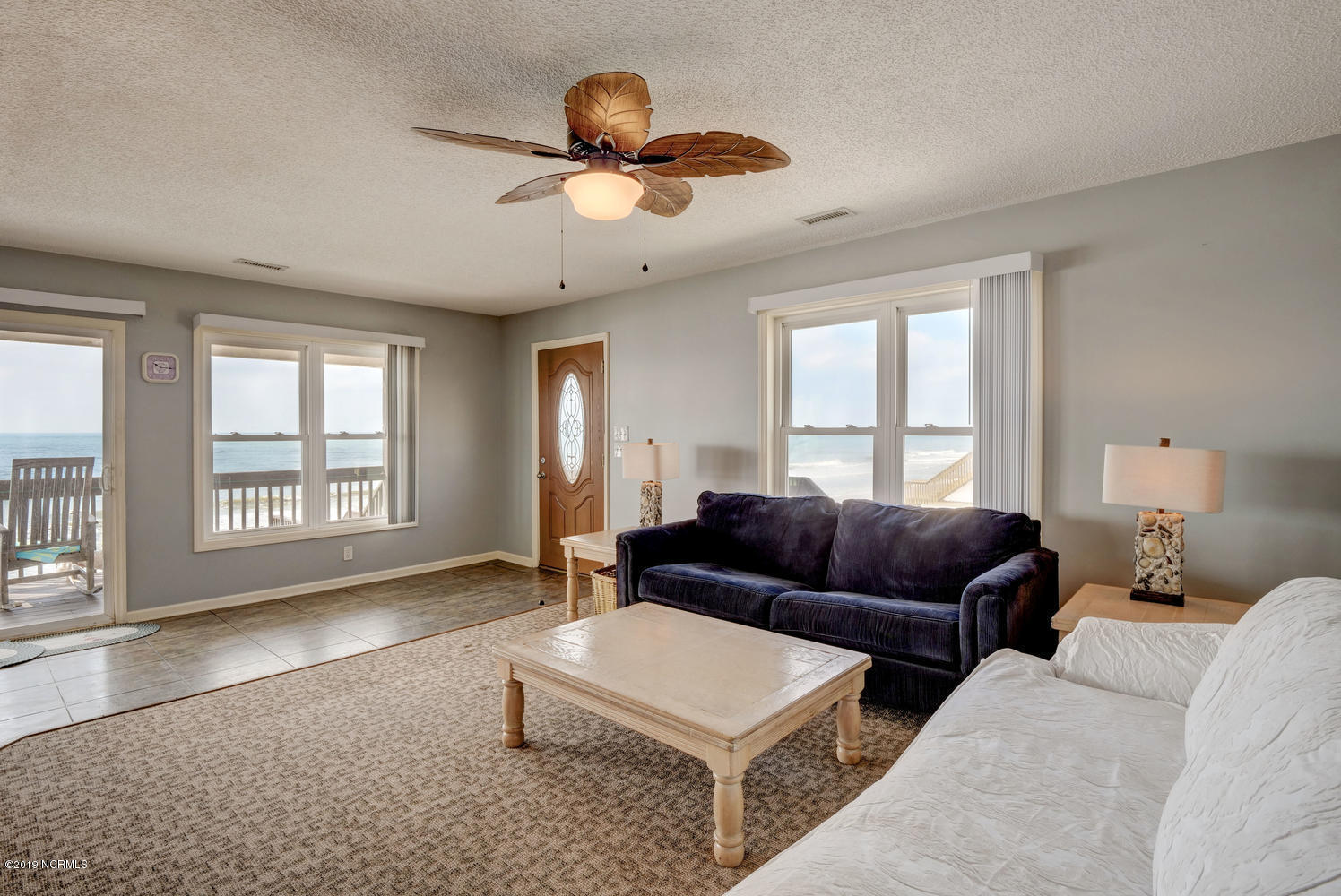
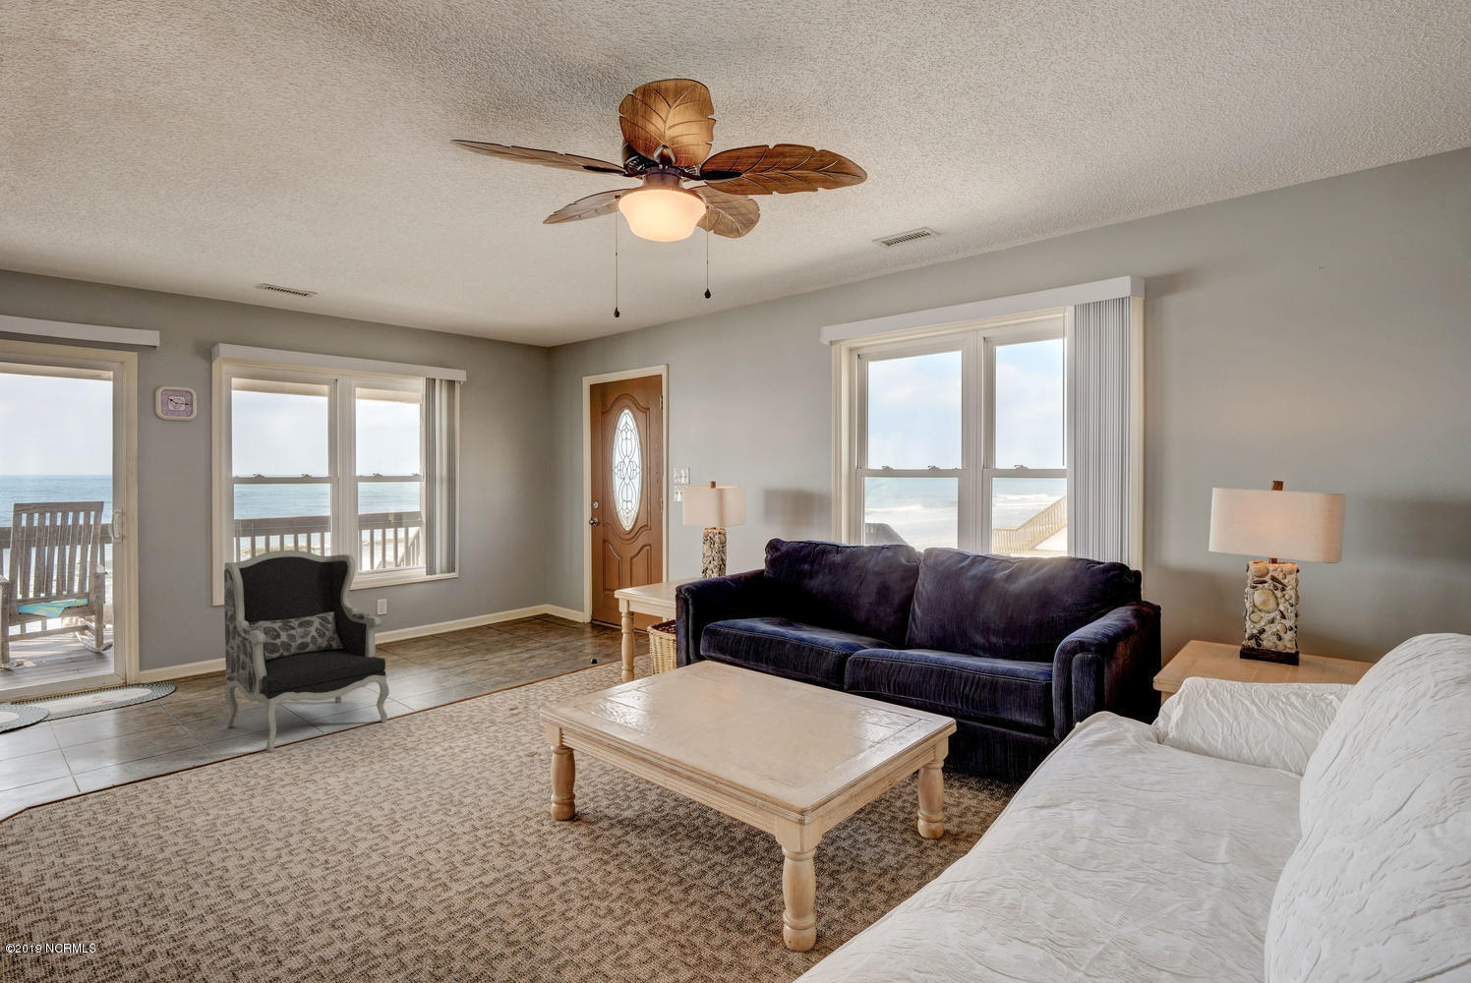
+ armchair (306, 639)
